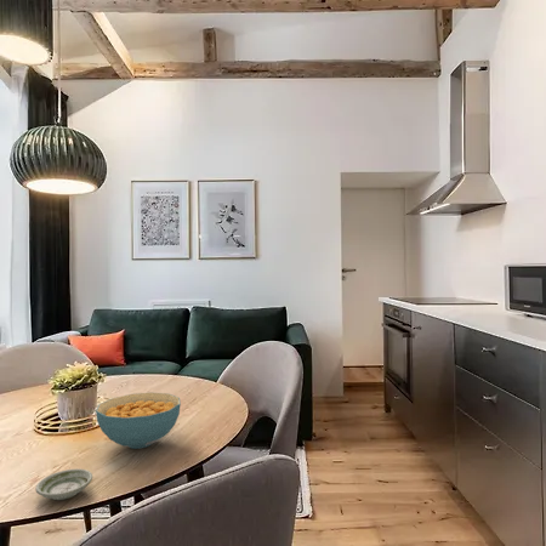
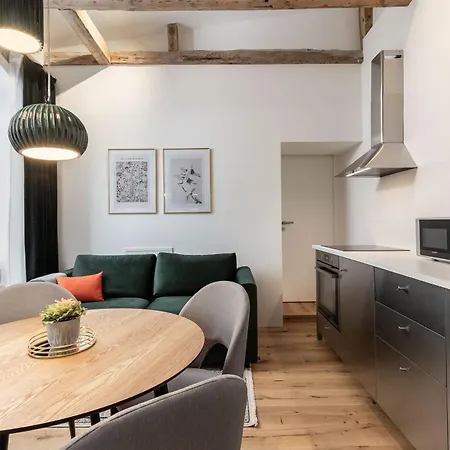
- saucer (64, 487)
- cereal bowl (140, 423)
